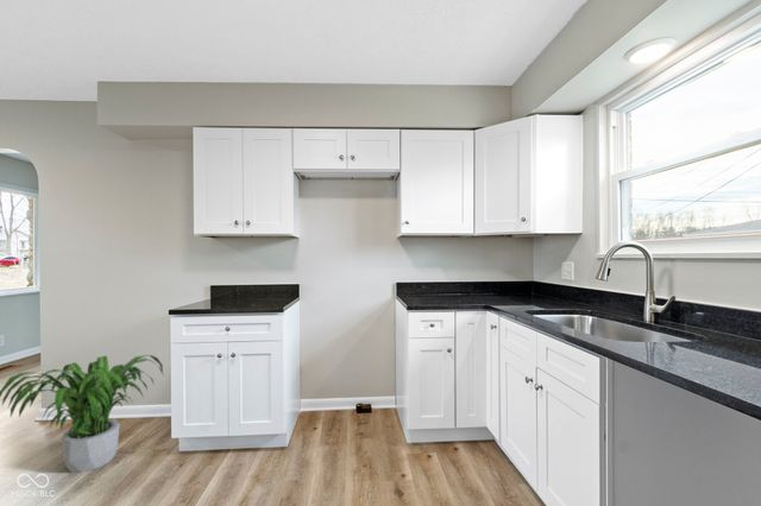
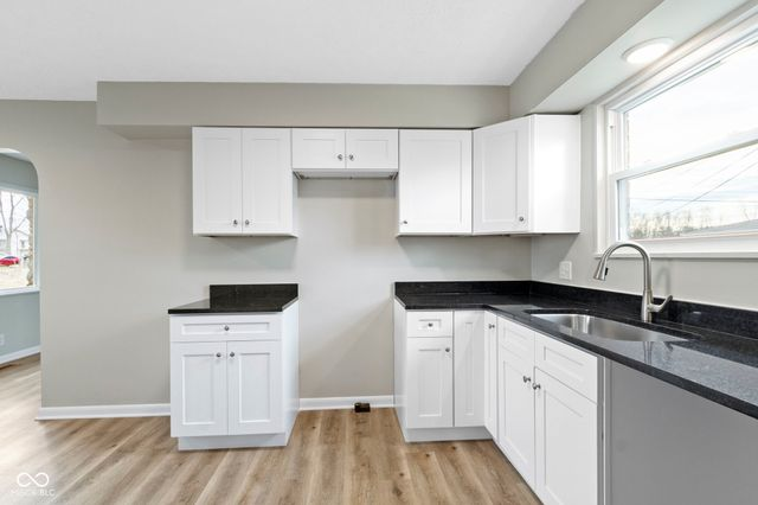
- potted plant (95, 411)
